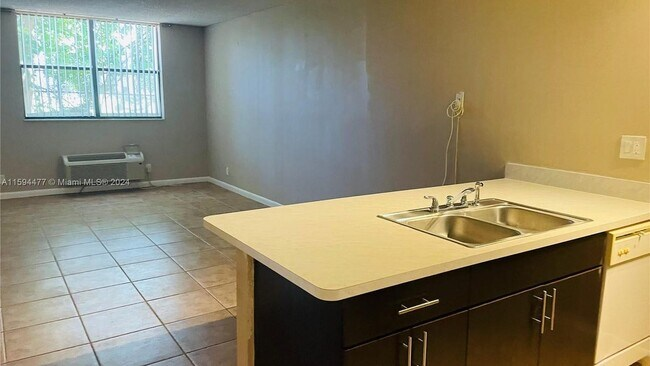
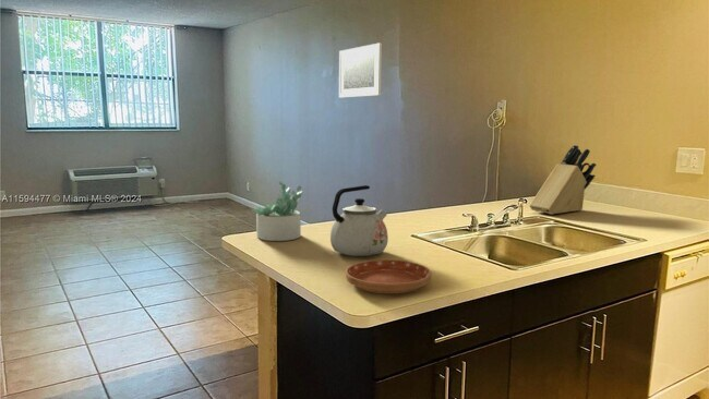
+ saucer (387, 276)
+ succulent plant (277, 208)
+ kettle (359, 219)
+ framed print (359, 72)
+ knife block (564, 178)
